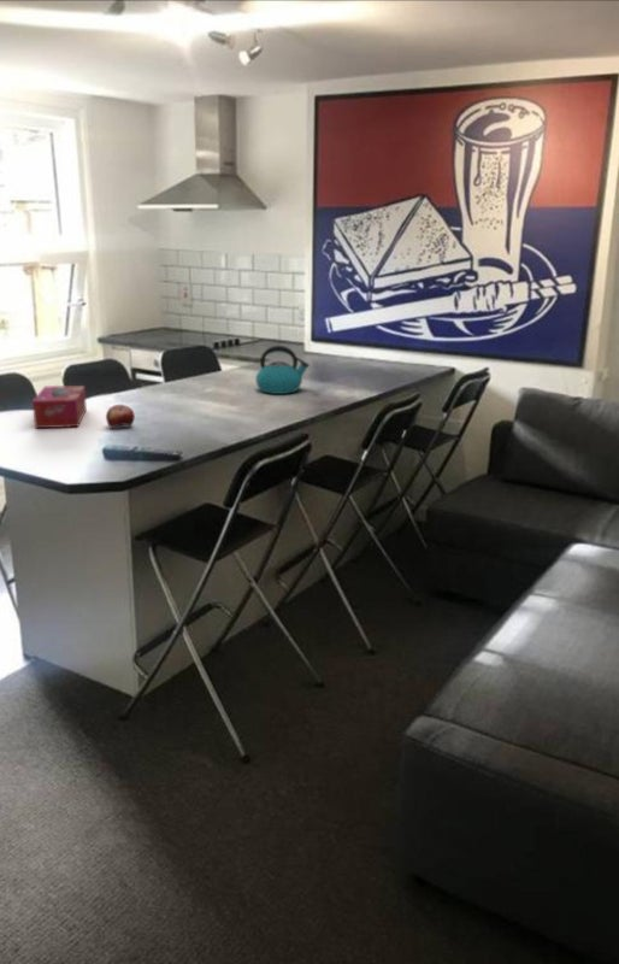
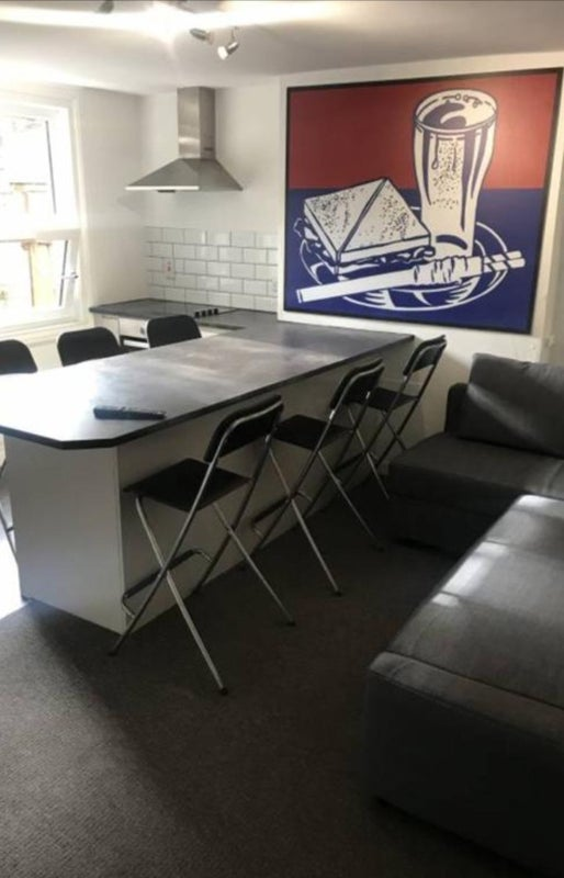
- kettle (282, 368)
- fruit (119, 416)
- tissue box (60, 405)
